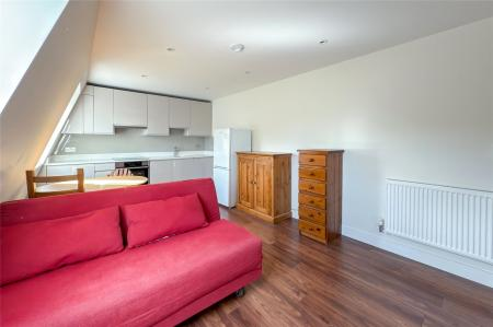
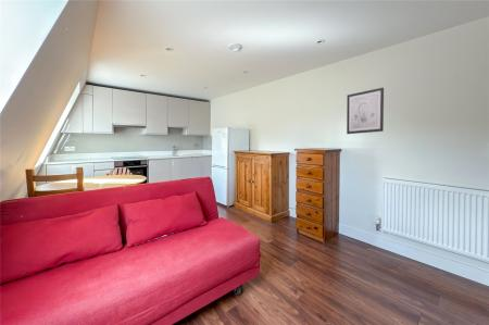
+ wall art (364, 112)
